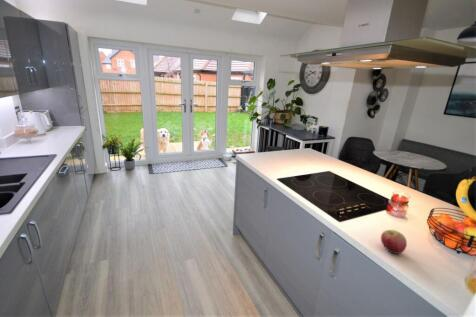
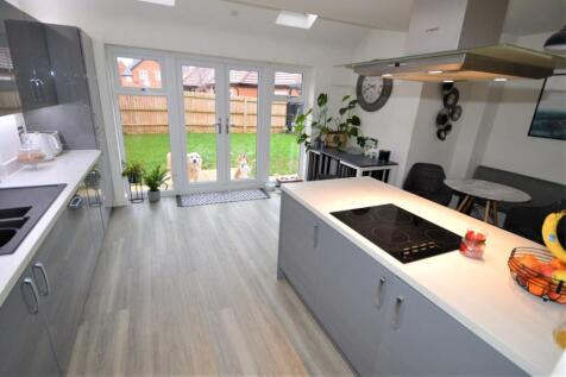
- apple (393, 241)
